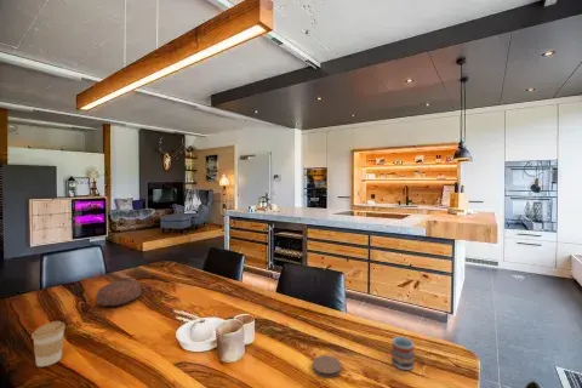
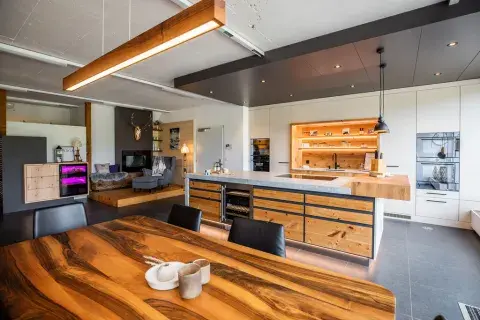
- coffee cup (48, 342)
- coaster (326, 365)
- decorative bowl (119, 291)
- cup (401, 350)
